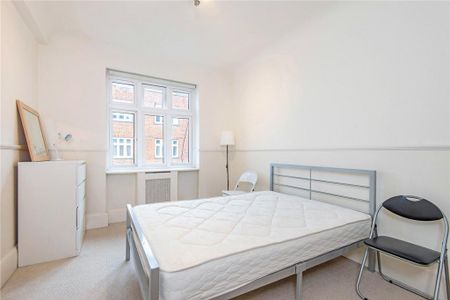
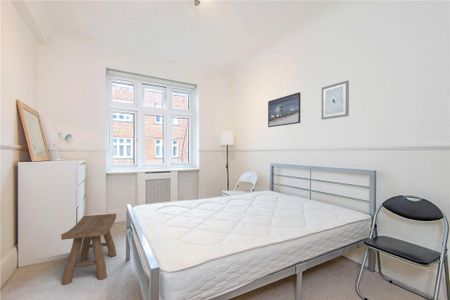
+ wall art (334, 101)
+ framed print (282, 111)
+ stool (92, 244)
